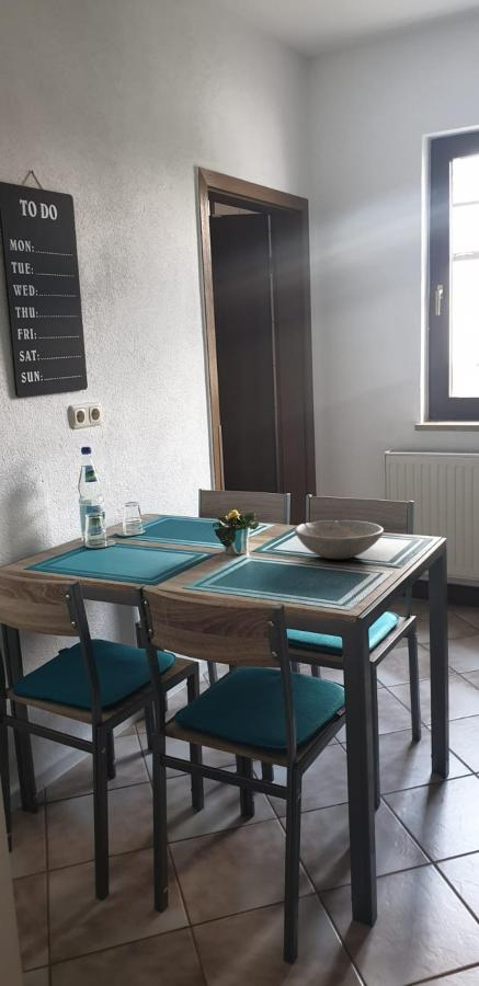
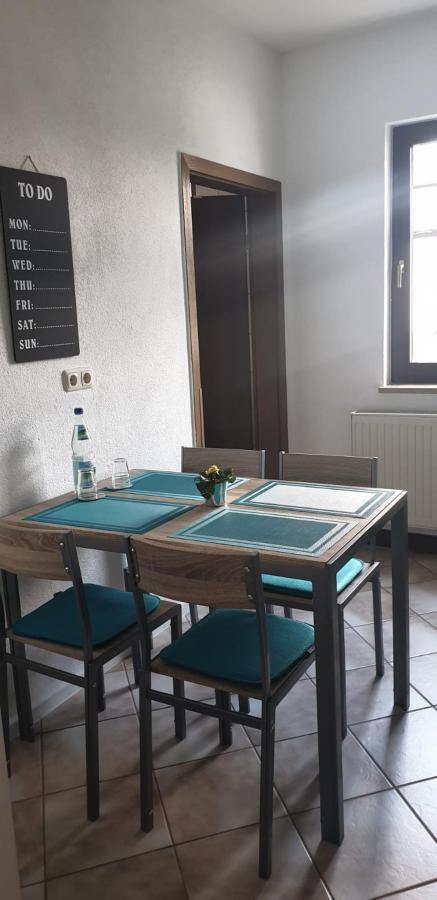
- bowl (339, 541)
